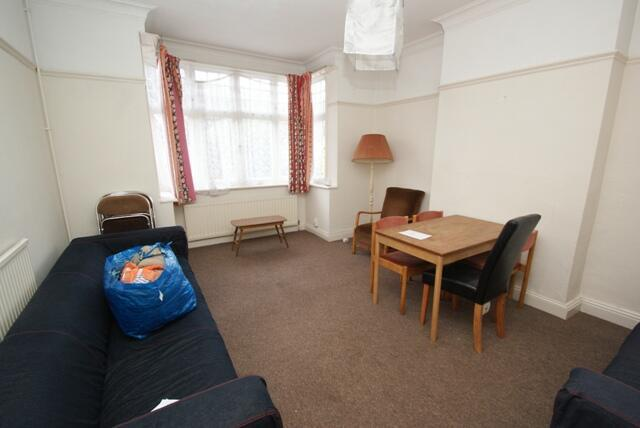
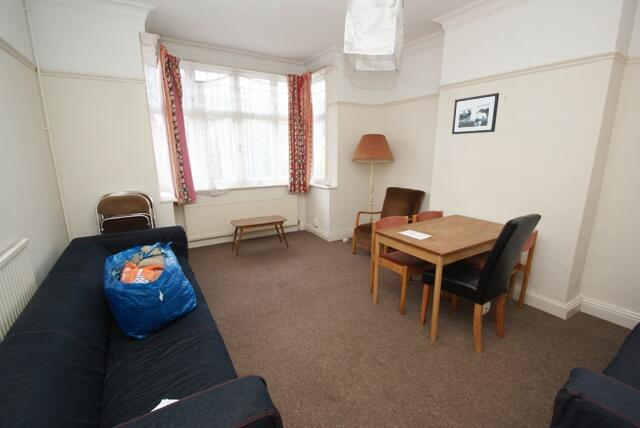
+ picture frame (473, 115)
